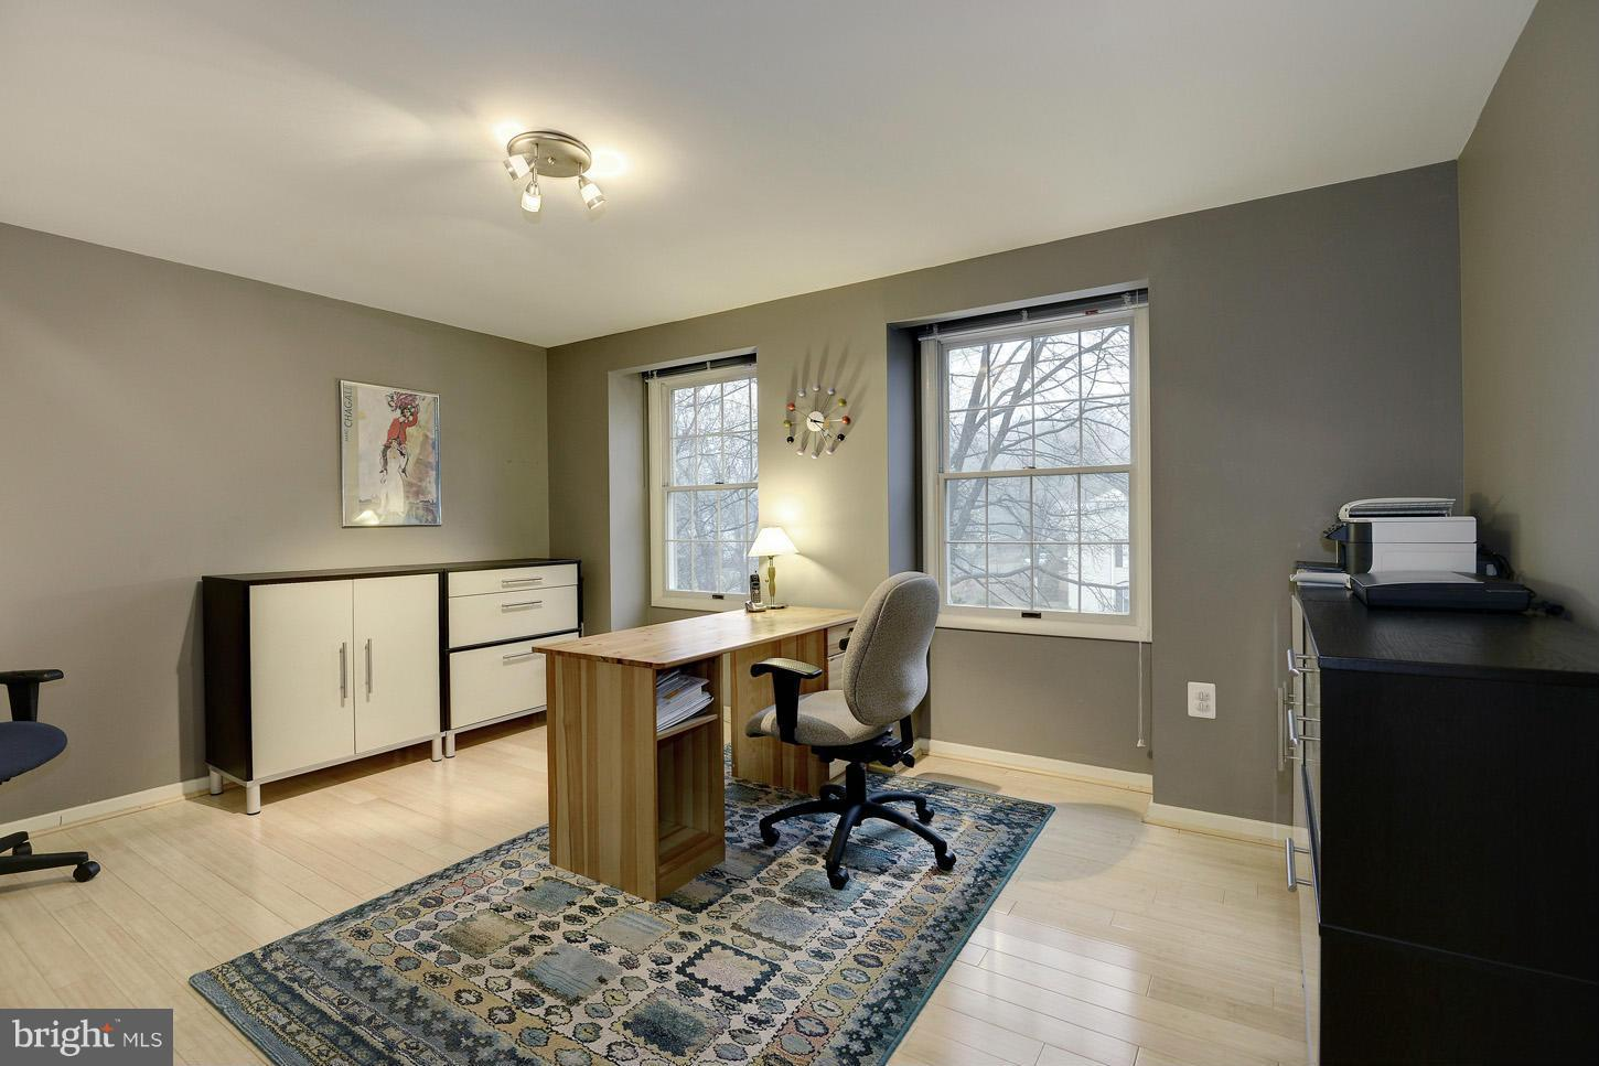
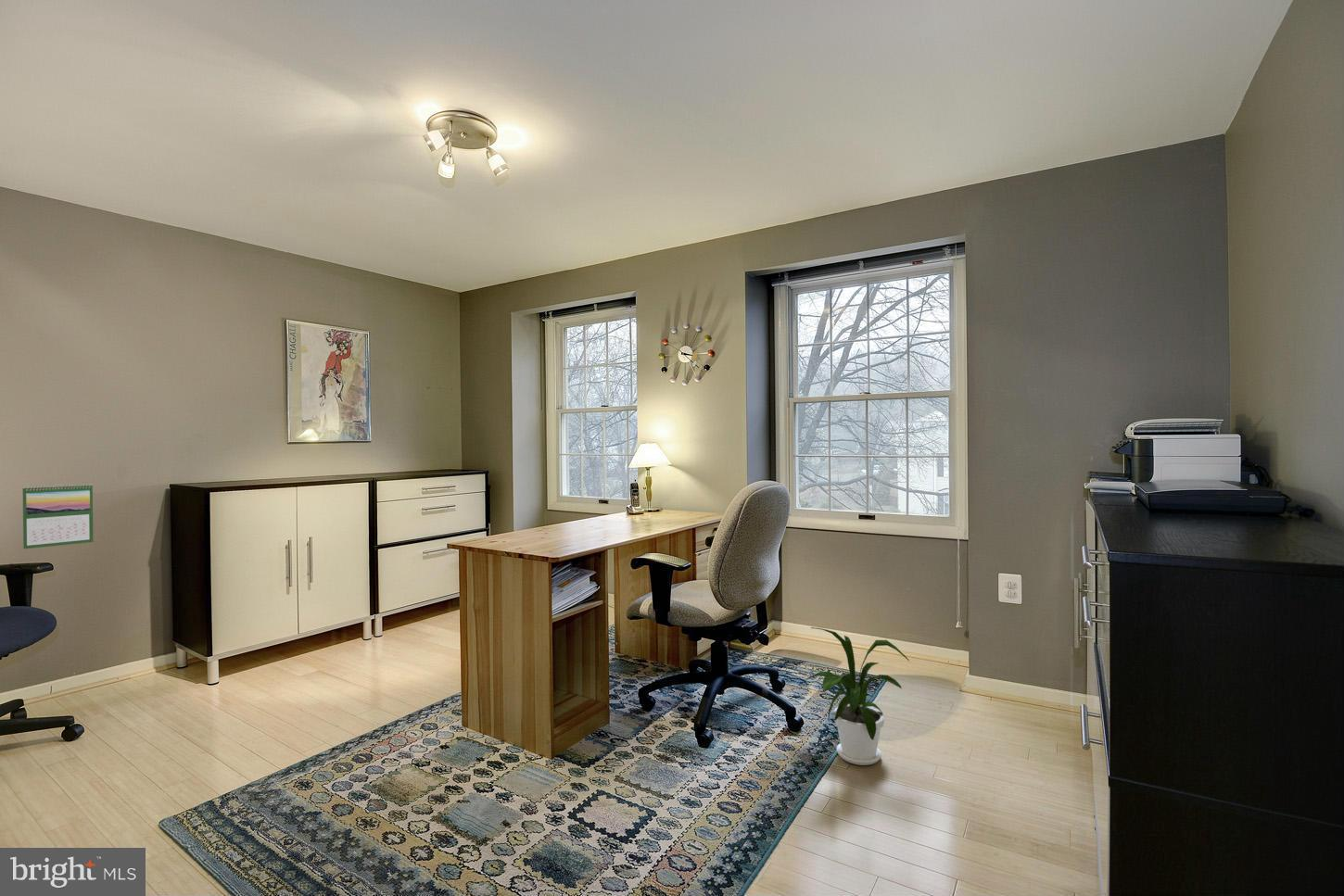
+ calendar (58, 514)
+ house plant (855, 692)
